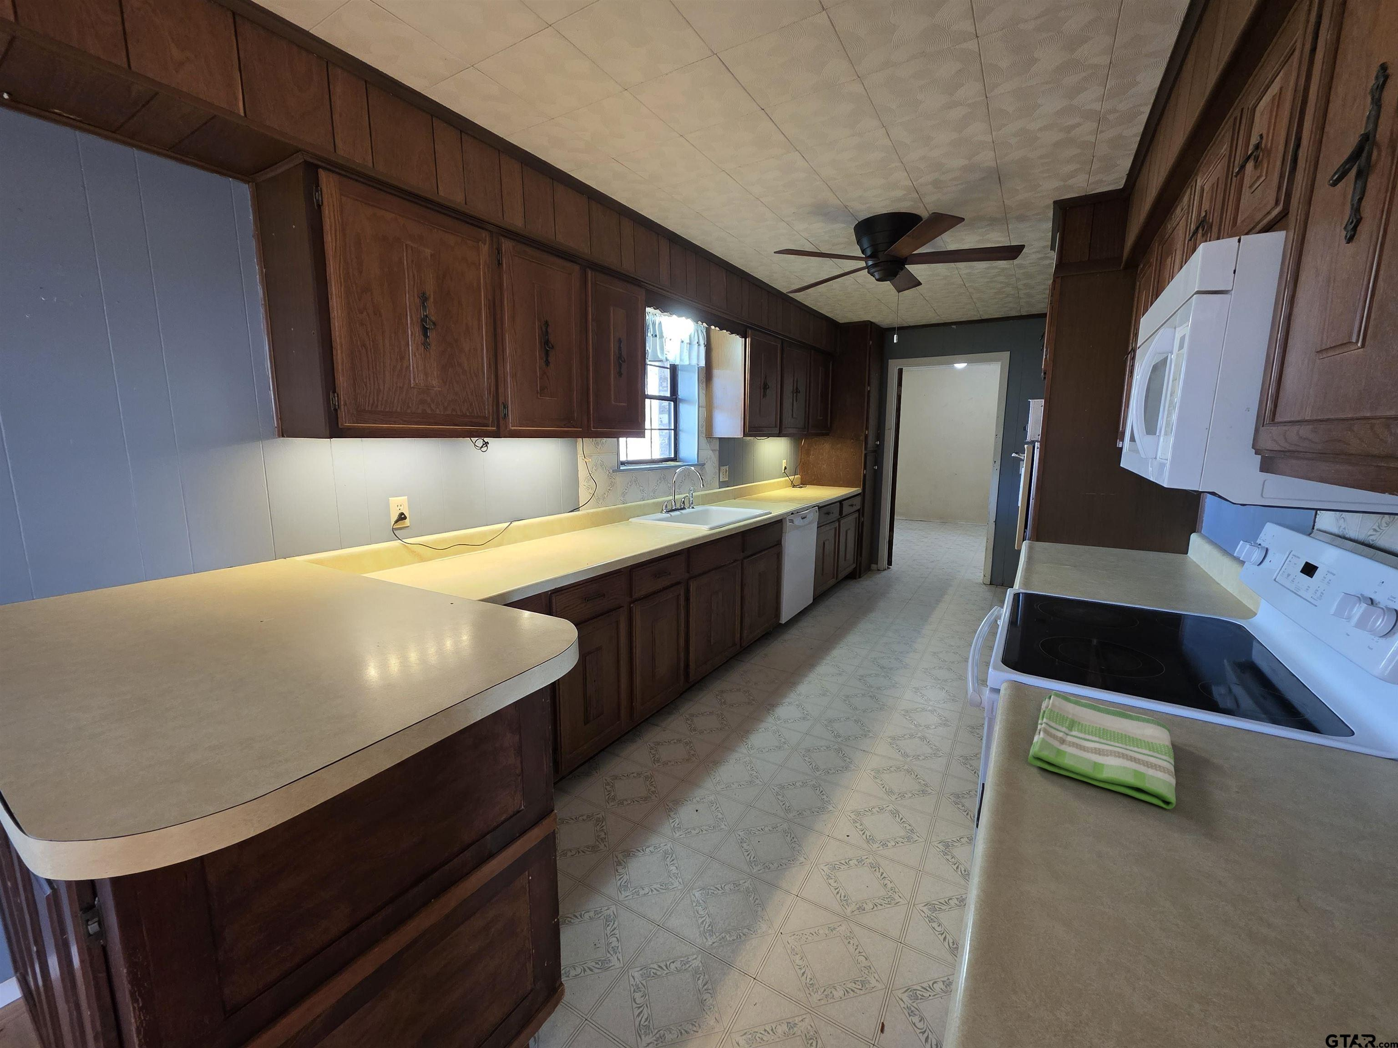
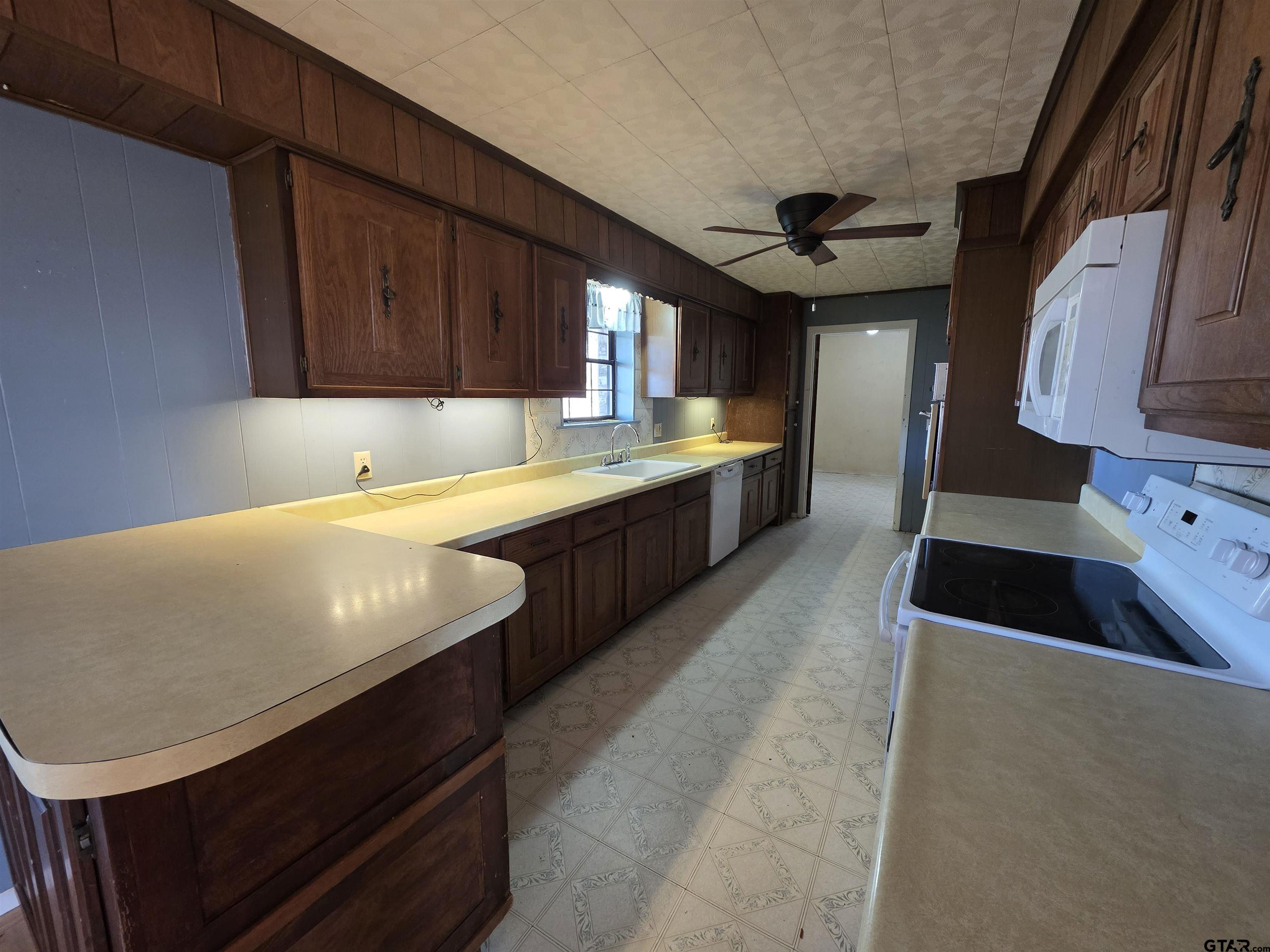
- dish towel (1102, 741)
